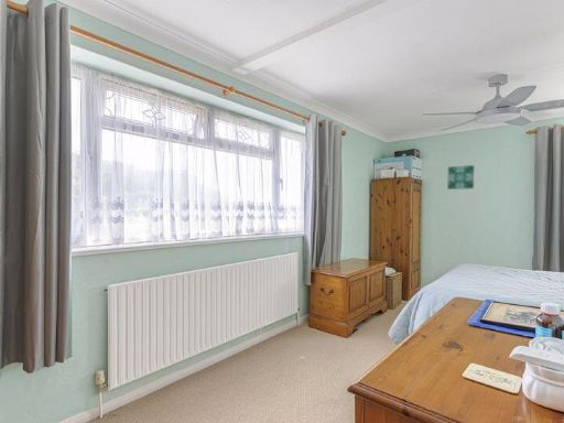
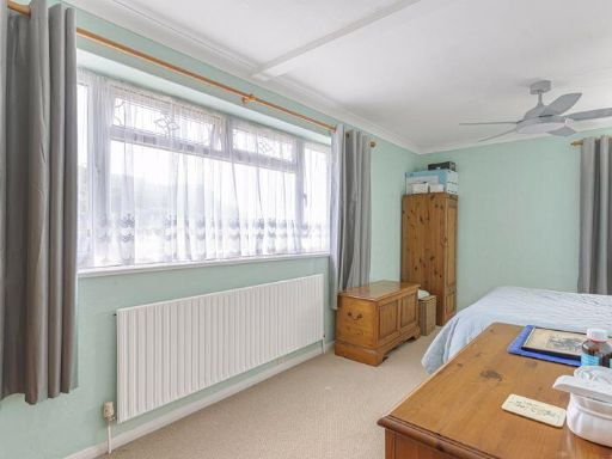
- wall art (460, 177)
